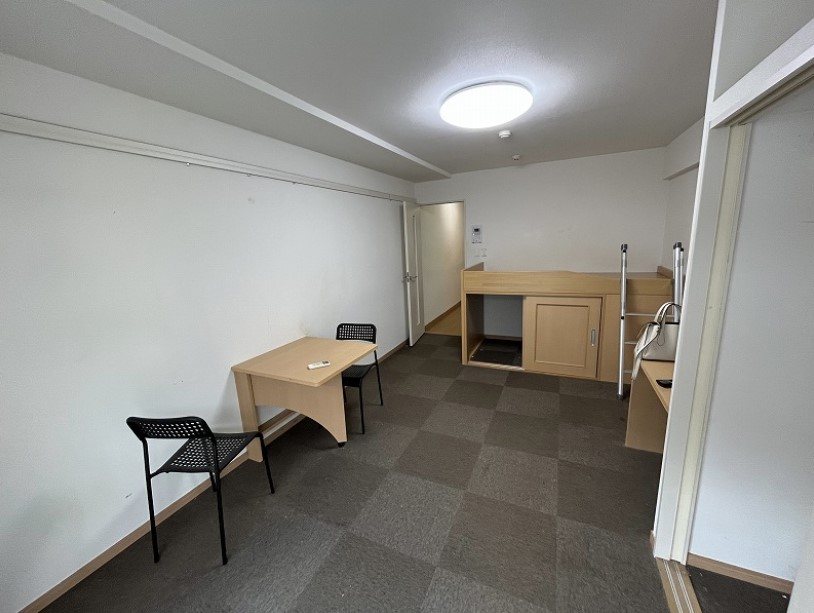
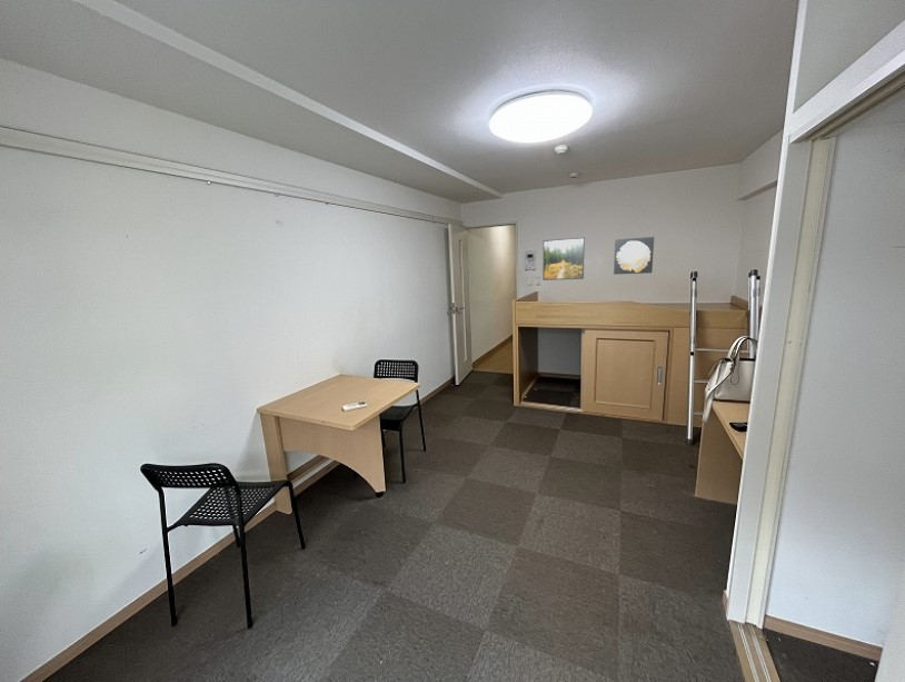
+ wall art (633, 256)
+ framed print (563, 259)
